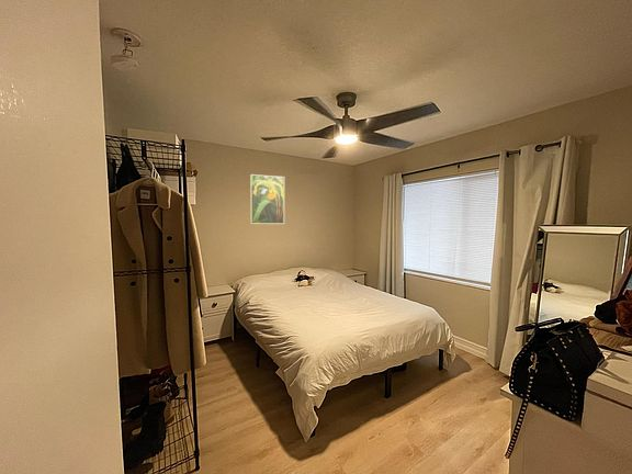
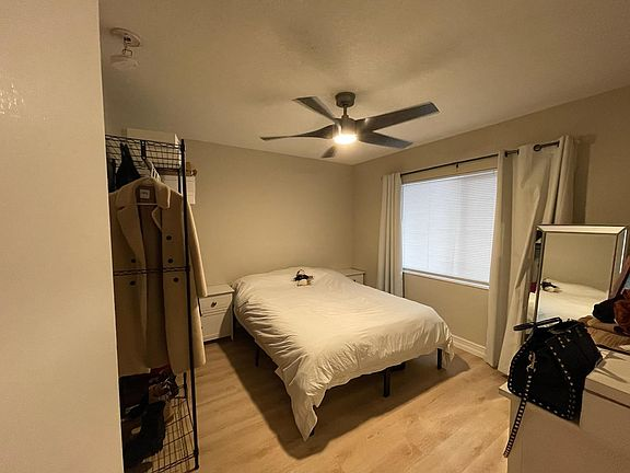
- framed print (268, 200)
